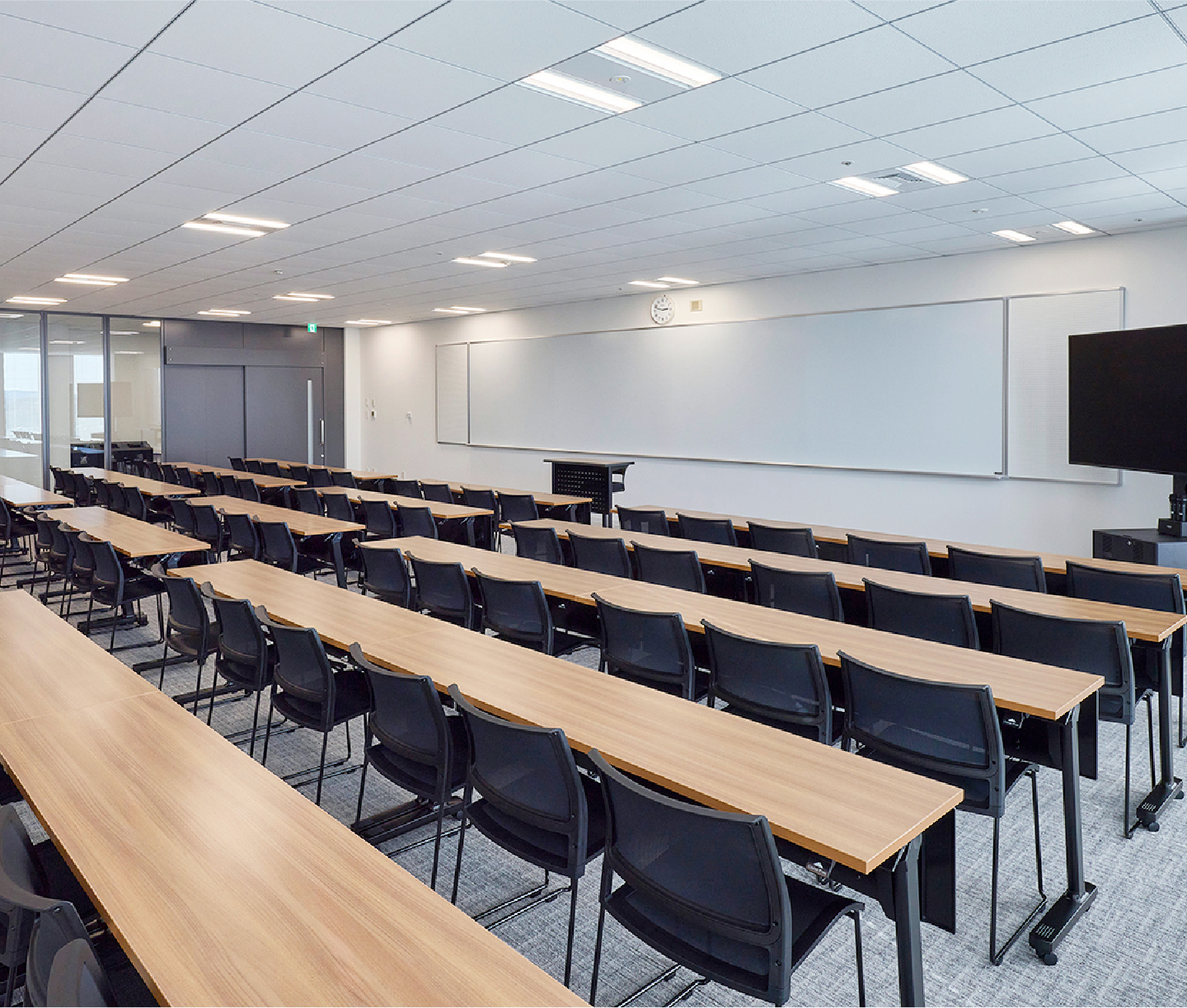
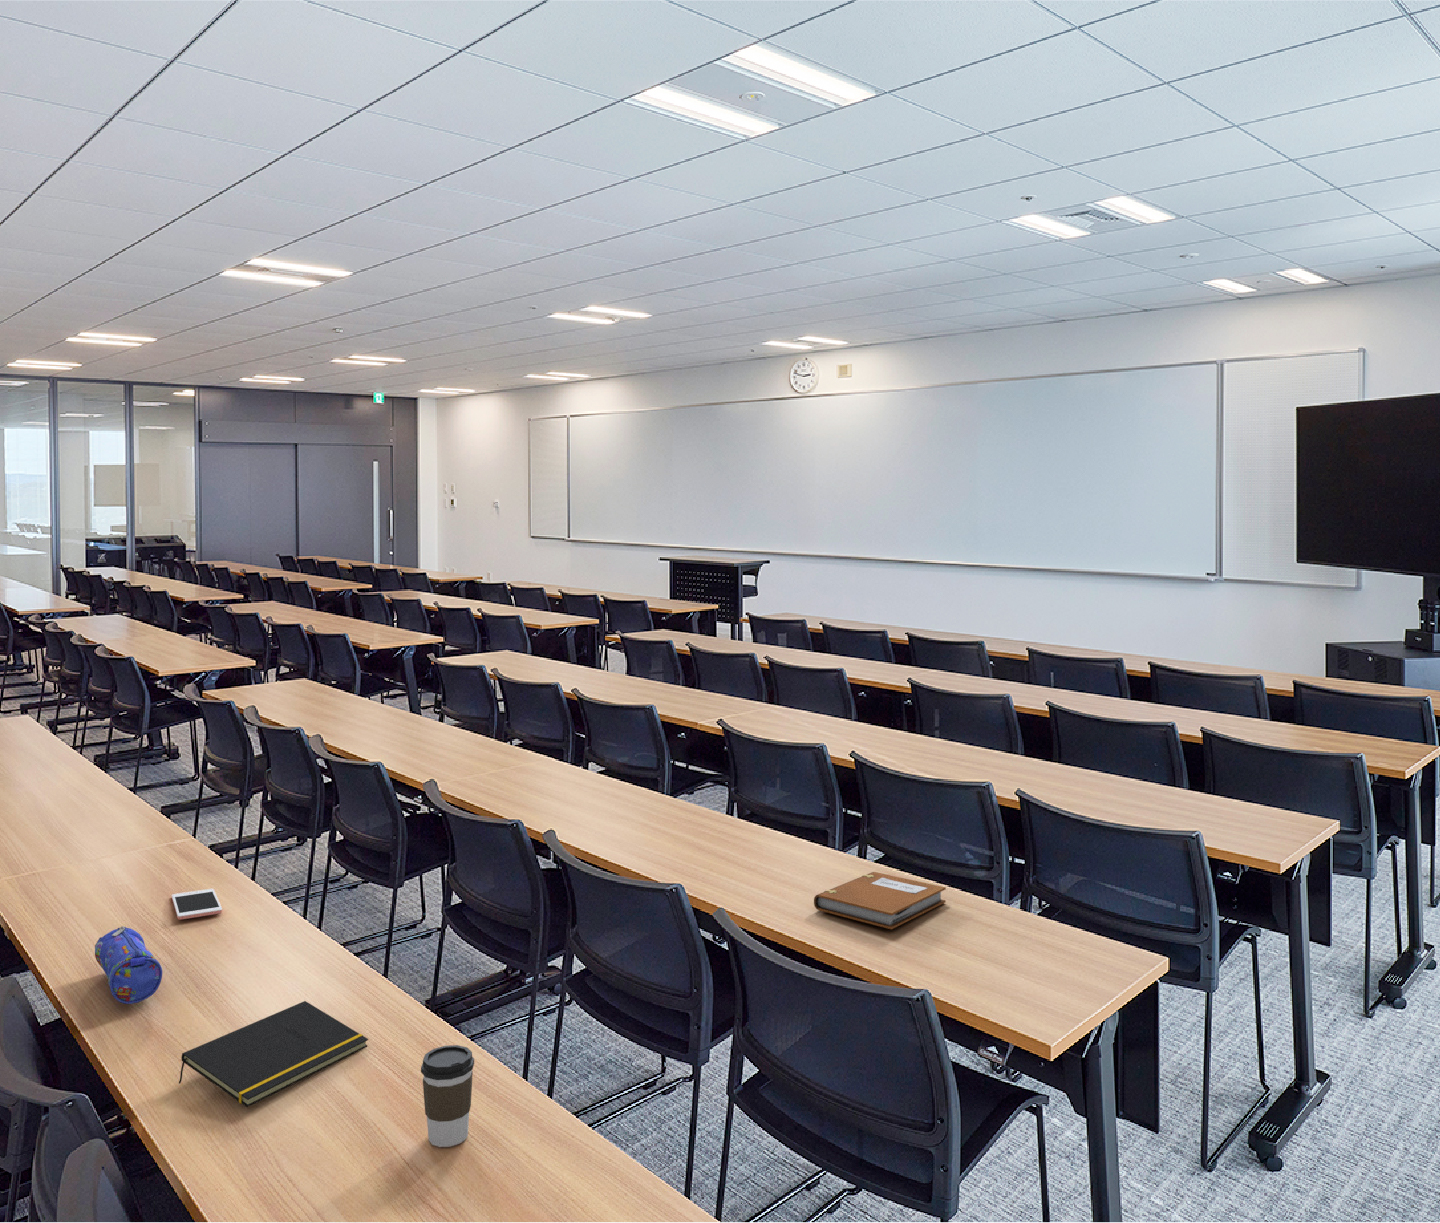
+ notebook (881, 897)
+ coffee cup (448, 1096)
+ notepad (278, 1049)
+ pencil case (127, 962)
+ cell phone (197, 903)
